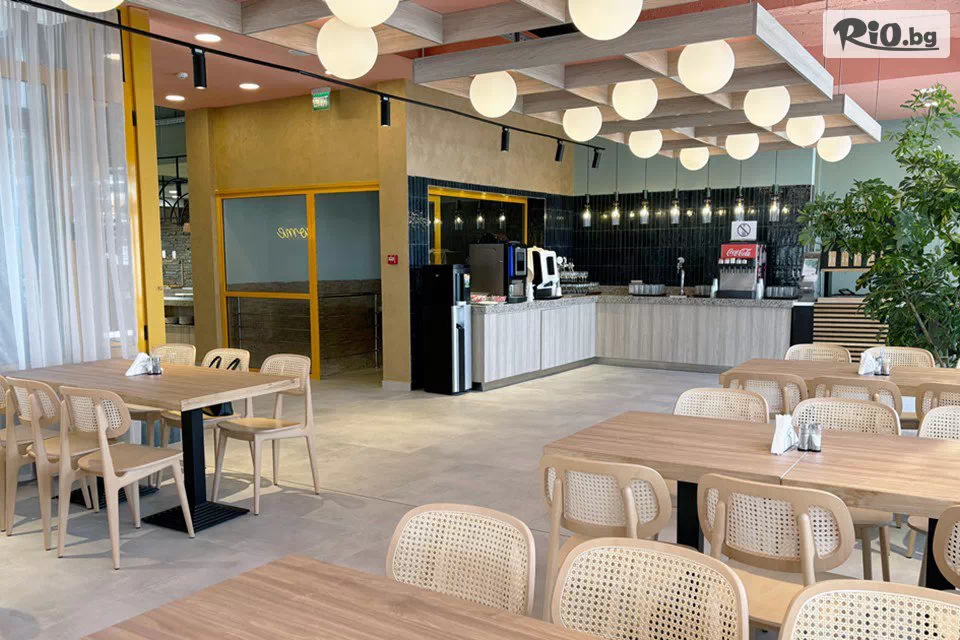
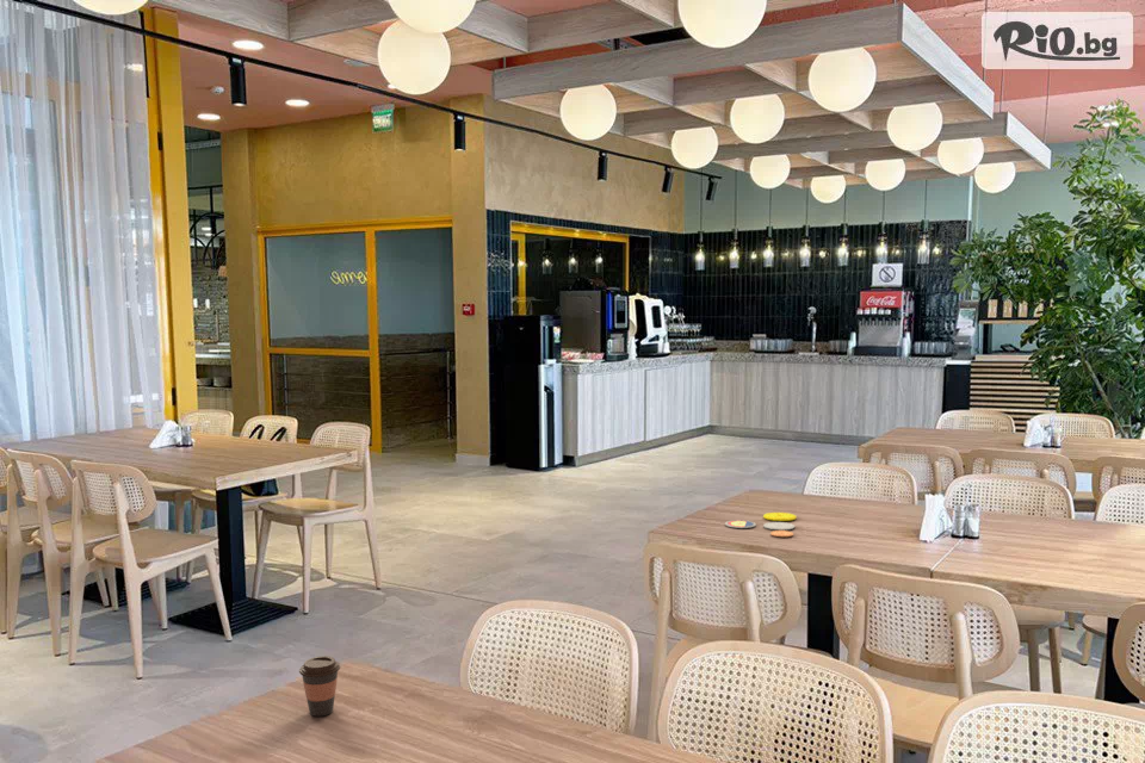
+ coffee cup (320, 687)
+ plate (763, 525)
